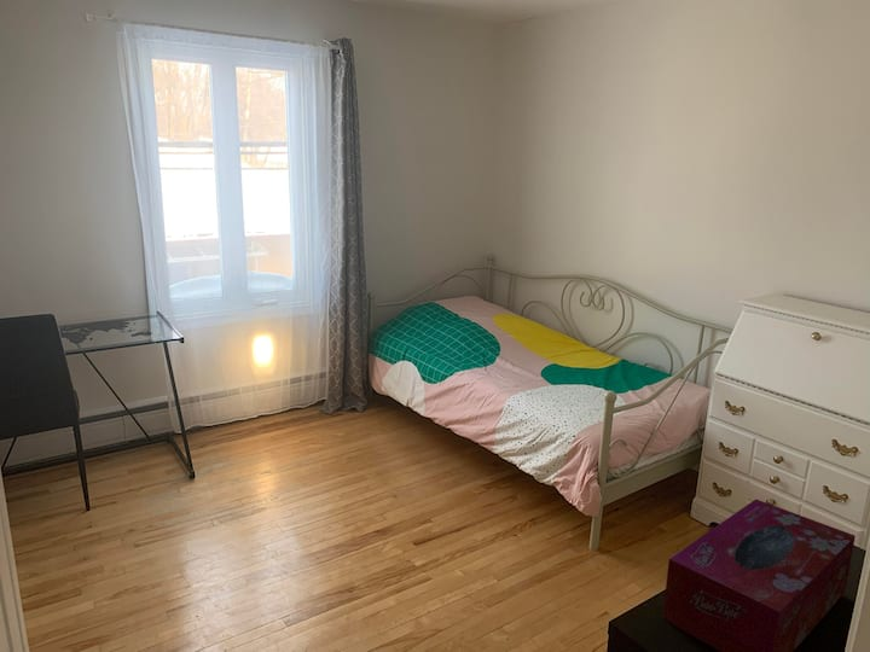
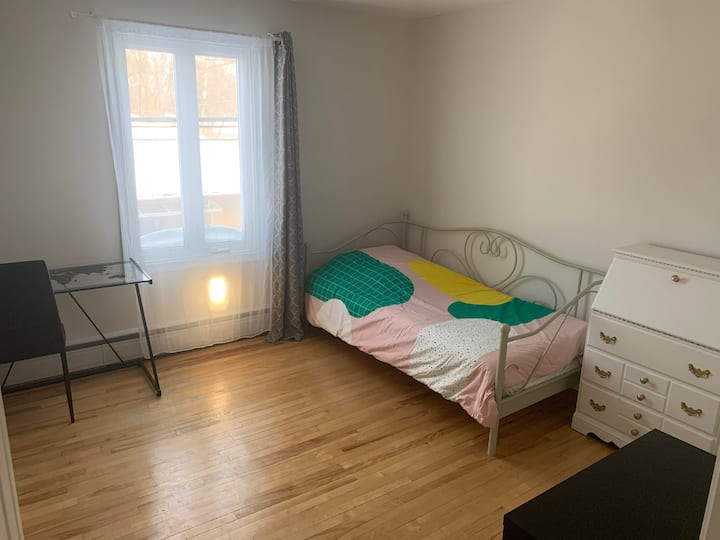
- tissue box (761, 576)
